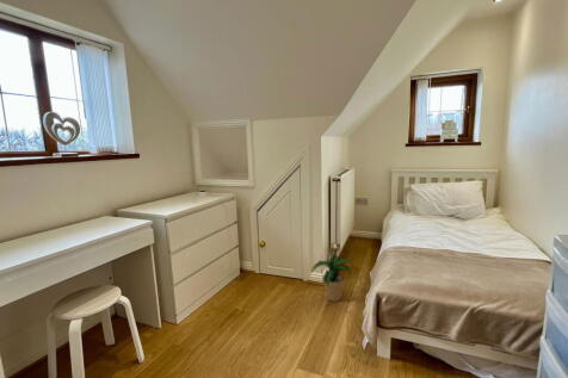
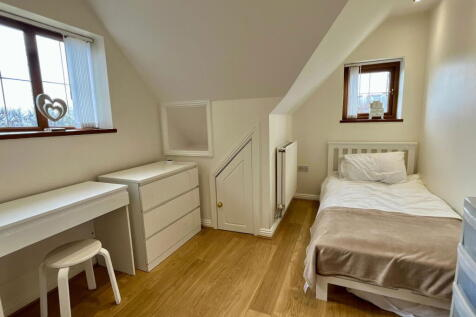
- potted plant (333, 278)
